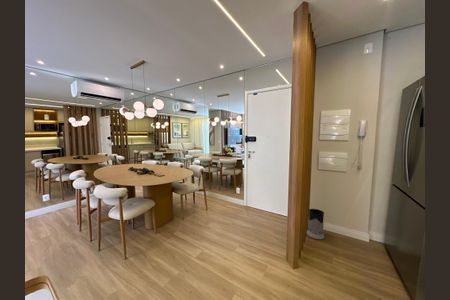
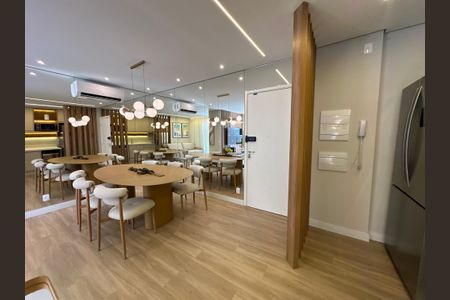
- air purifier (316, 221)
